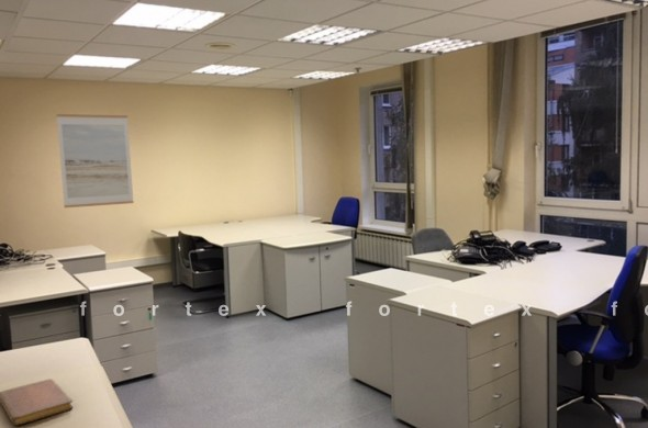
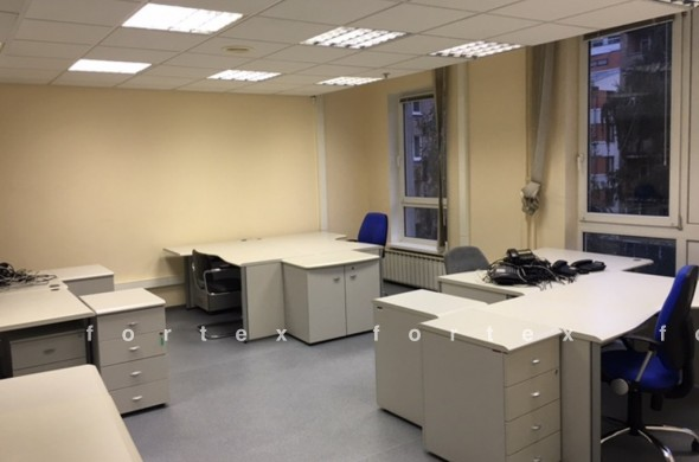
- notebook (34, 399)
- wall art (97, 160)
